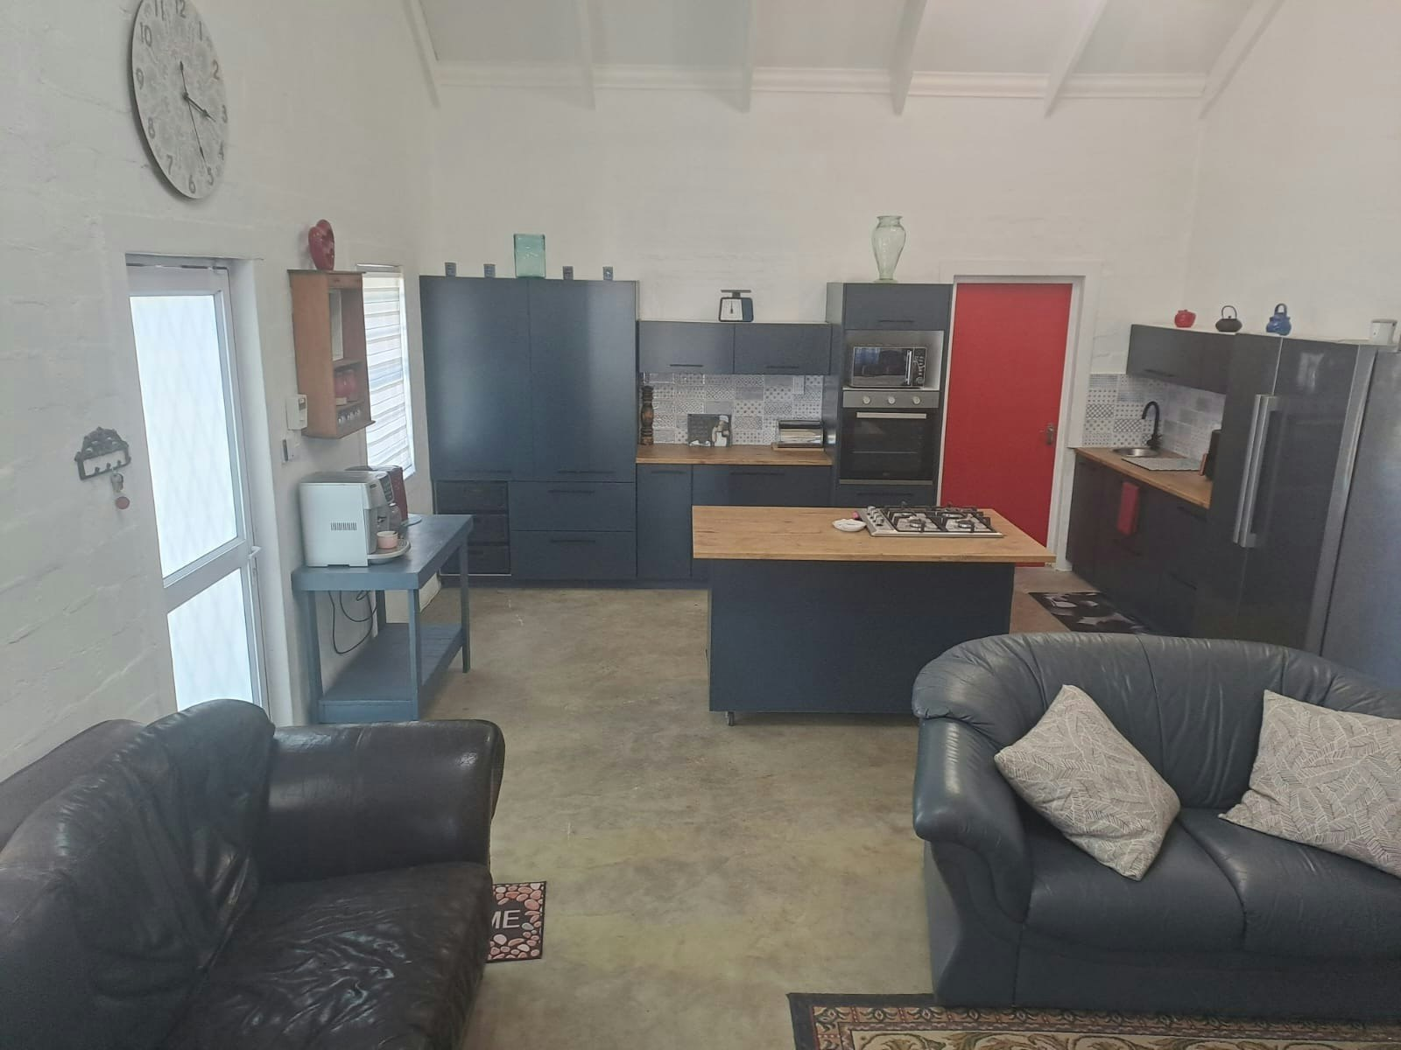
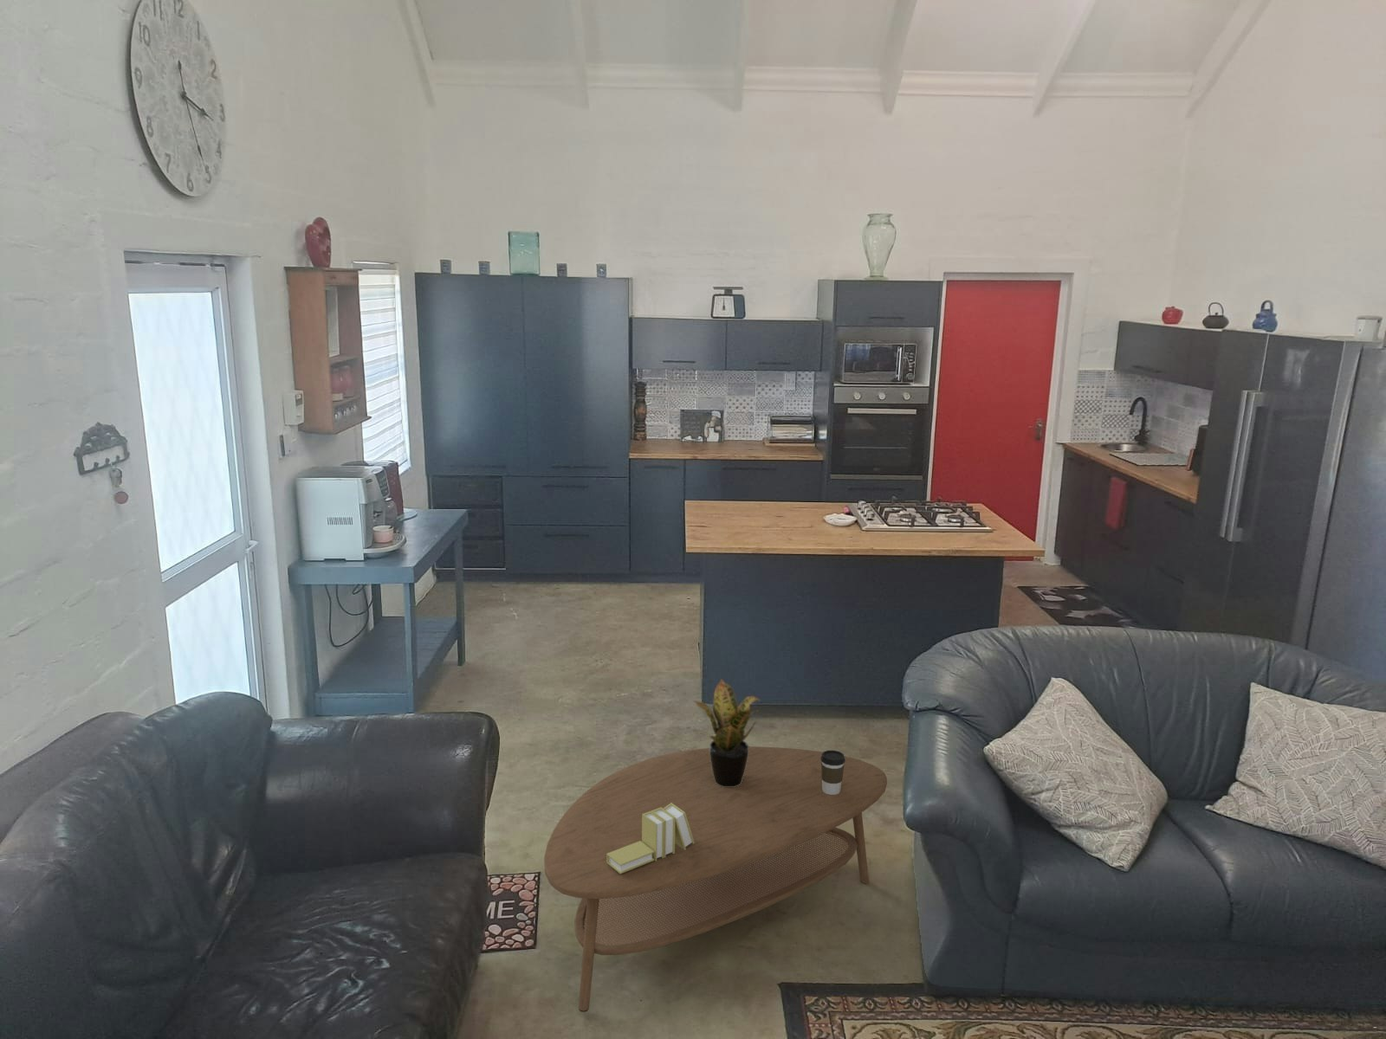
+ coffee table (707, 855)
+ potted plant (732, 729)
+ coffee cup (832, 772)
+ books (652, 836)
